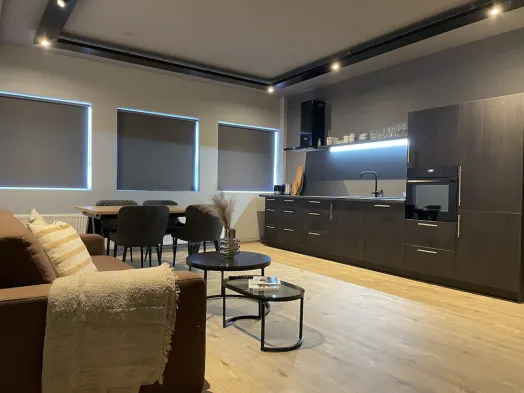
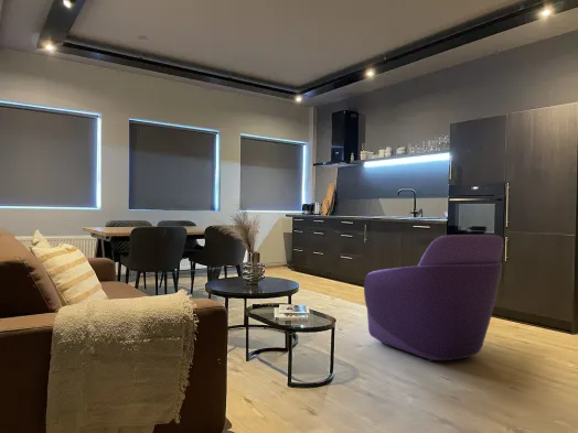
+ armchair (435, 291)
